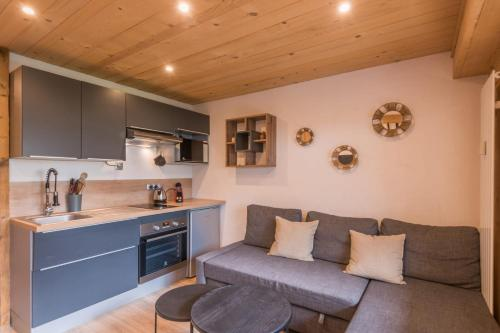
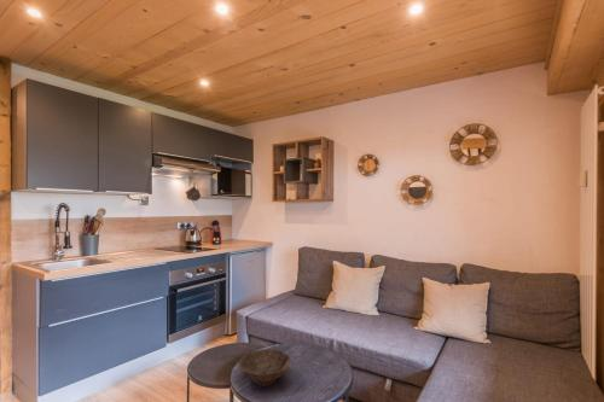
+ bowl (265, 369)
